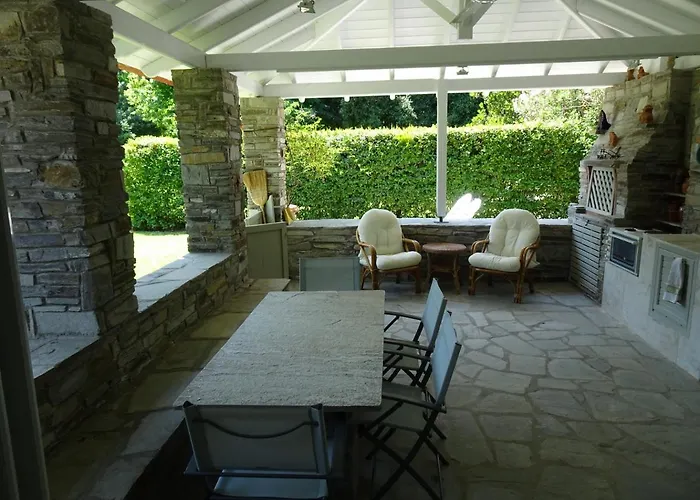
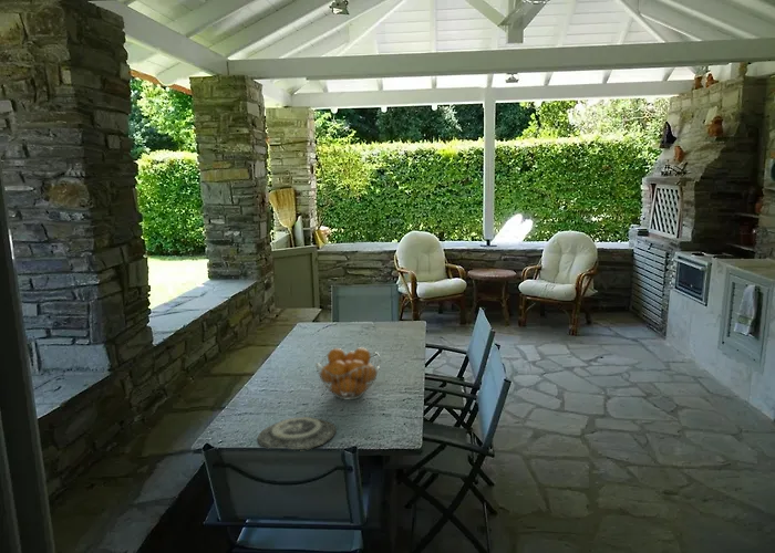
+ plate (297, 429)
+ fruit basket (348, 372)
